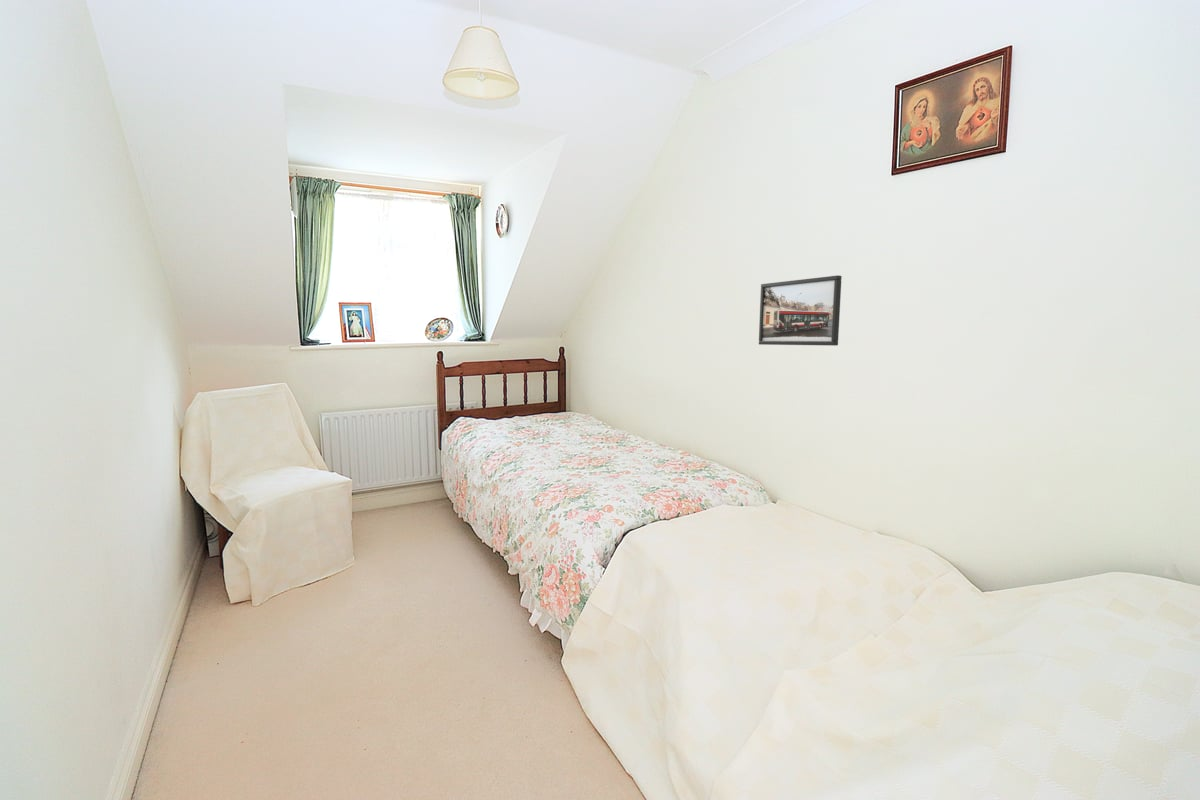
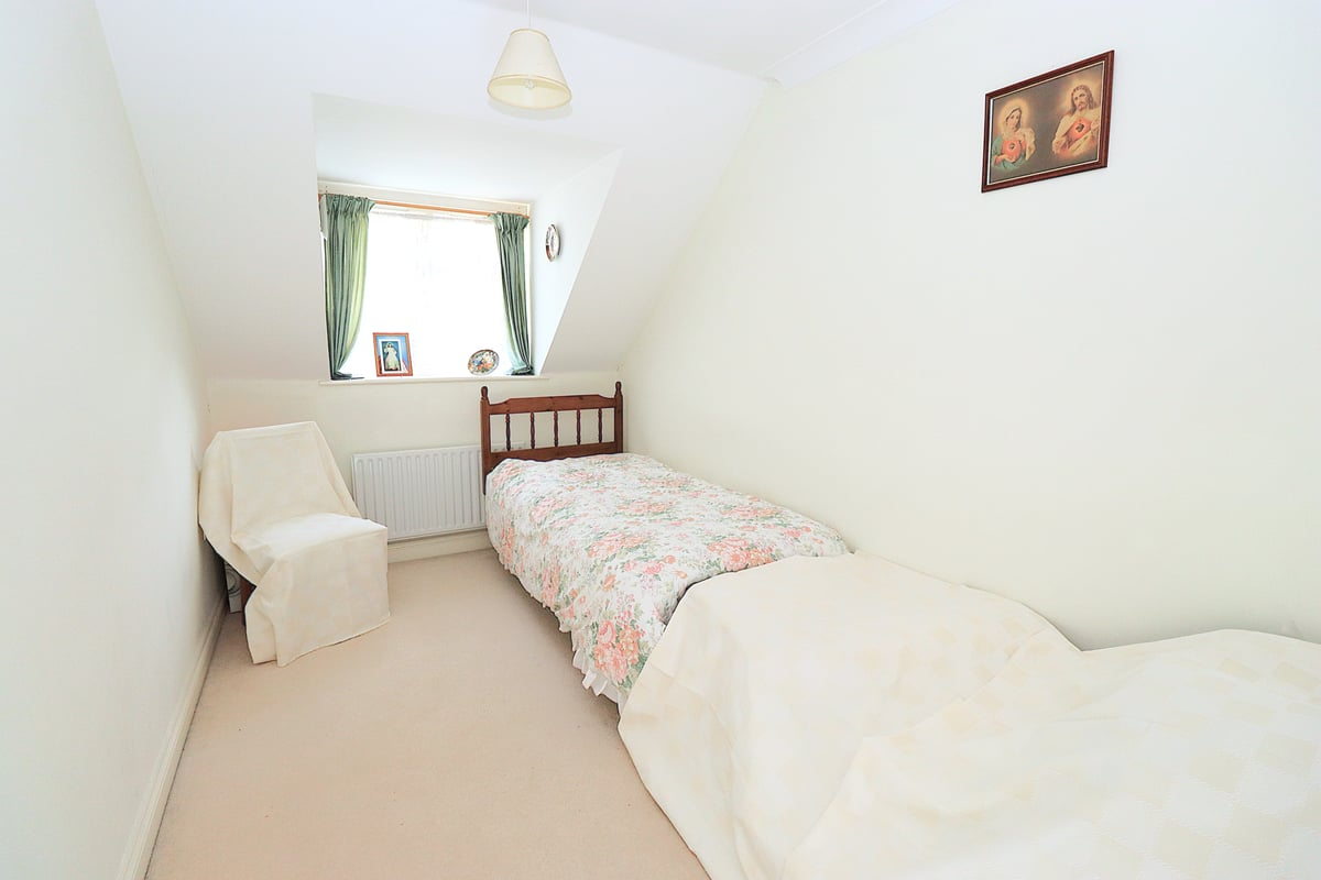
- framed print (796, 312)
